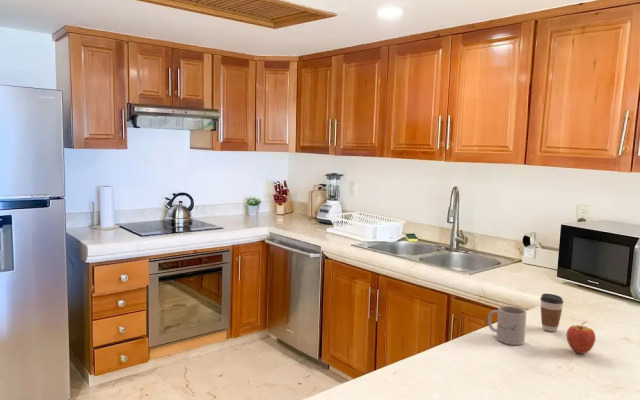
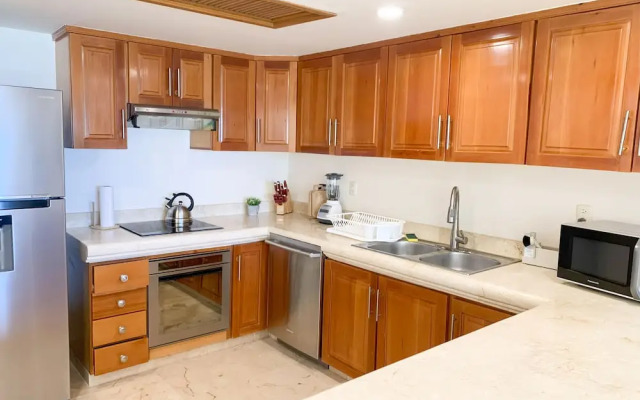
- fruit (580, 336)
- coffee cup (550, 312)
- mug (506, 323)
